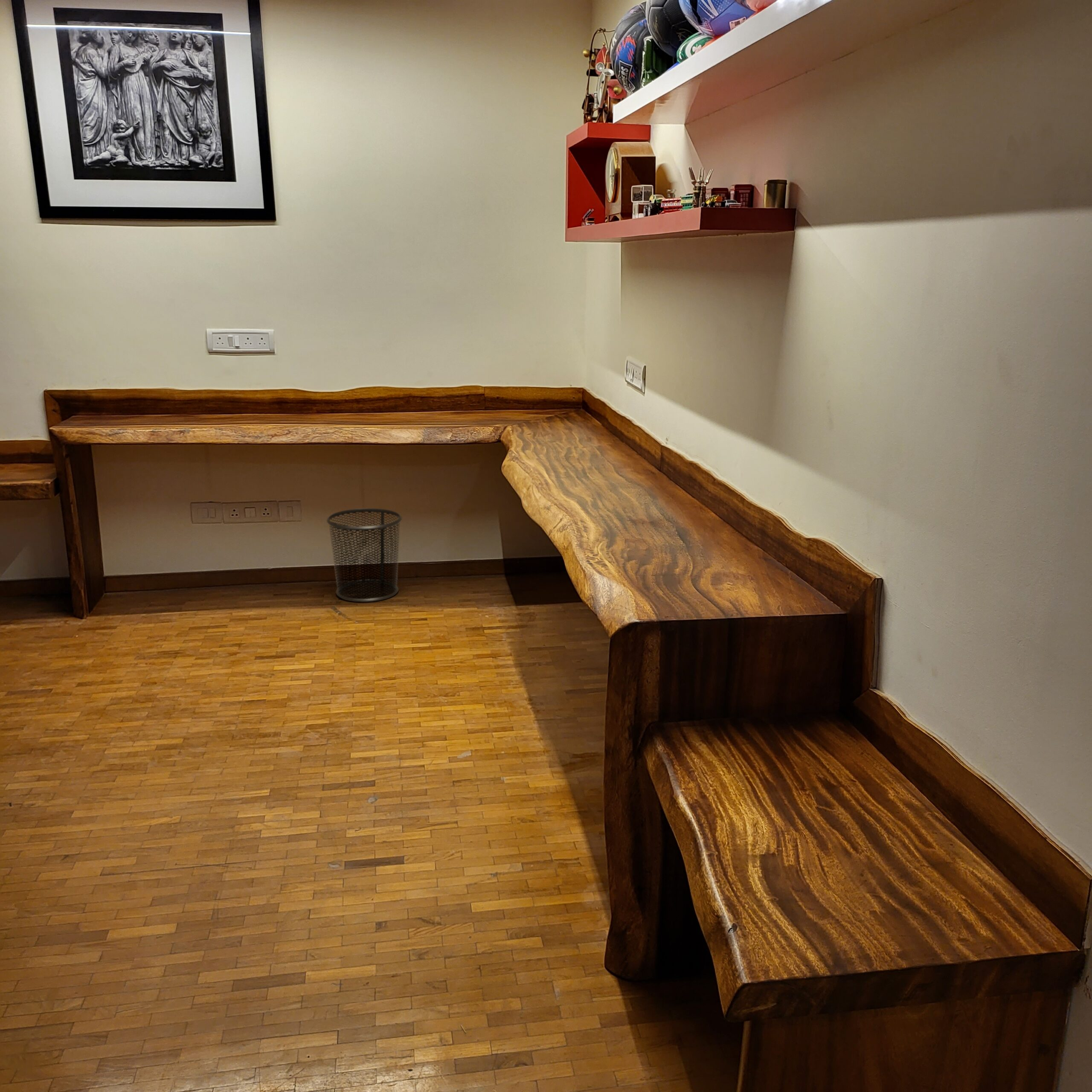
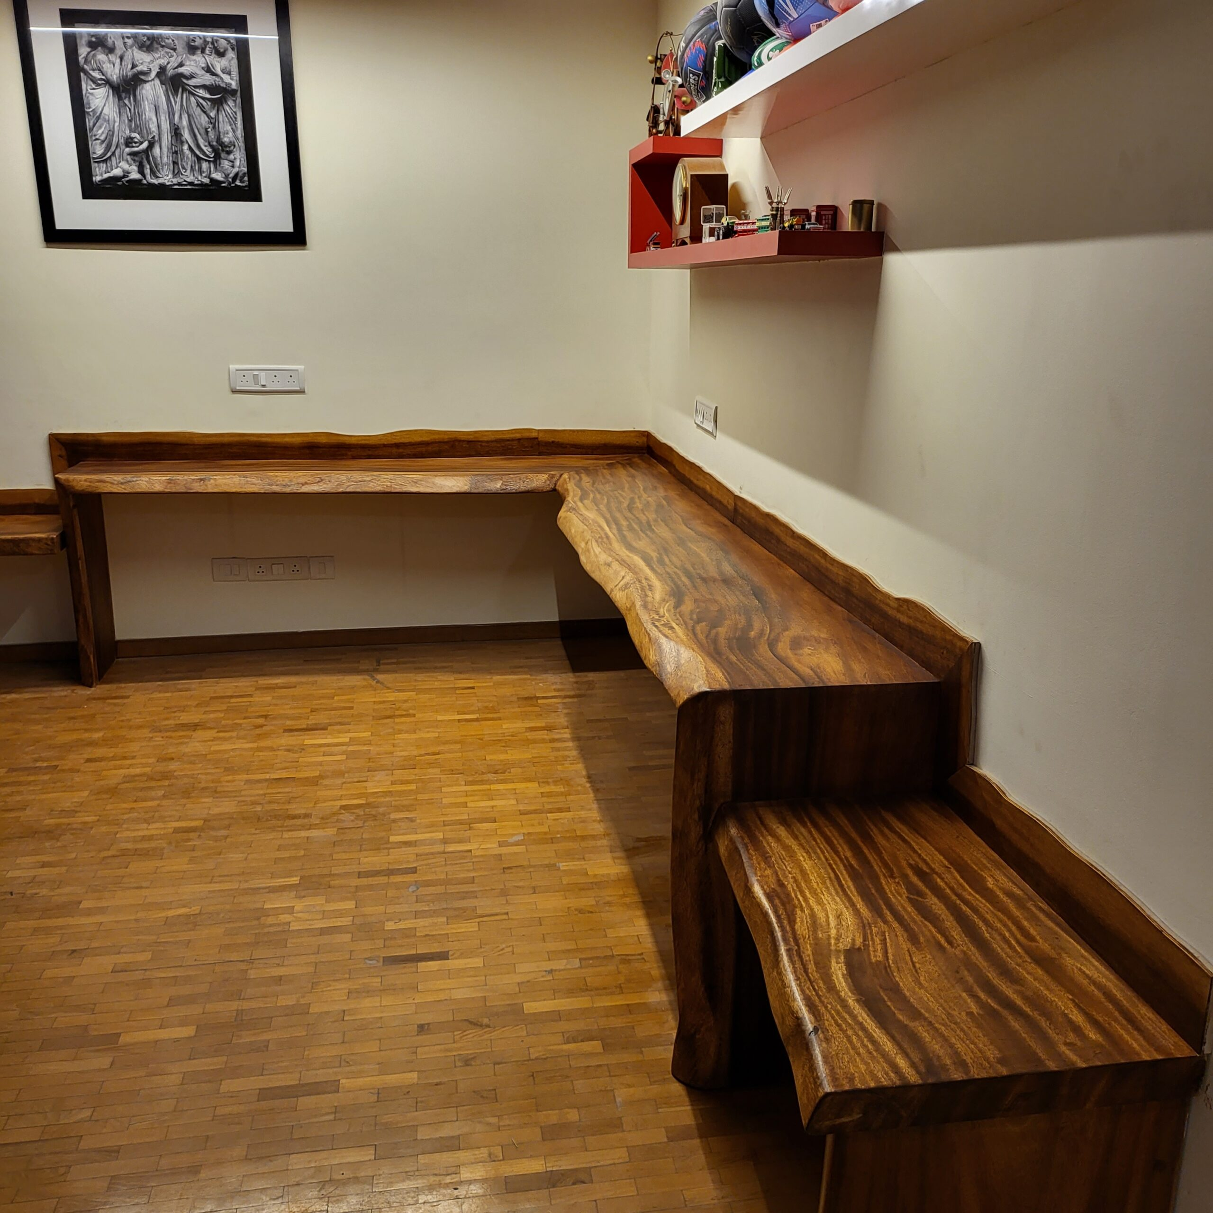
- waste bin (366, 555)
